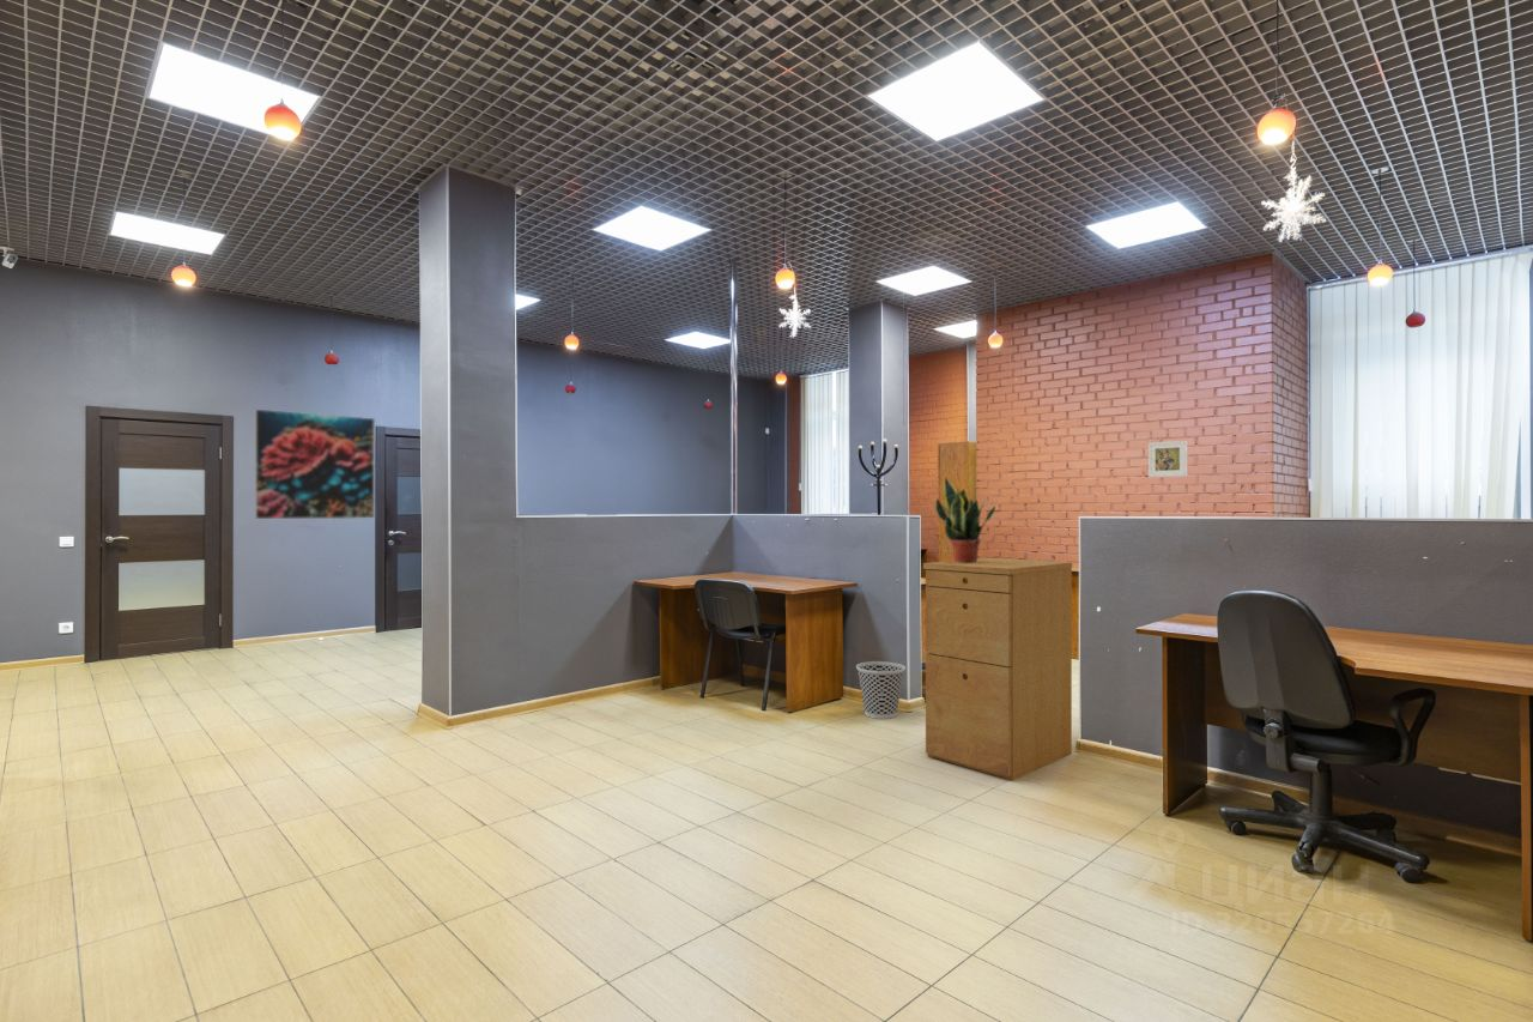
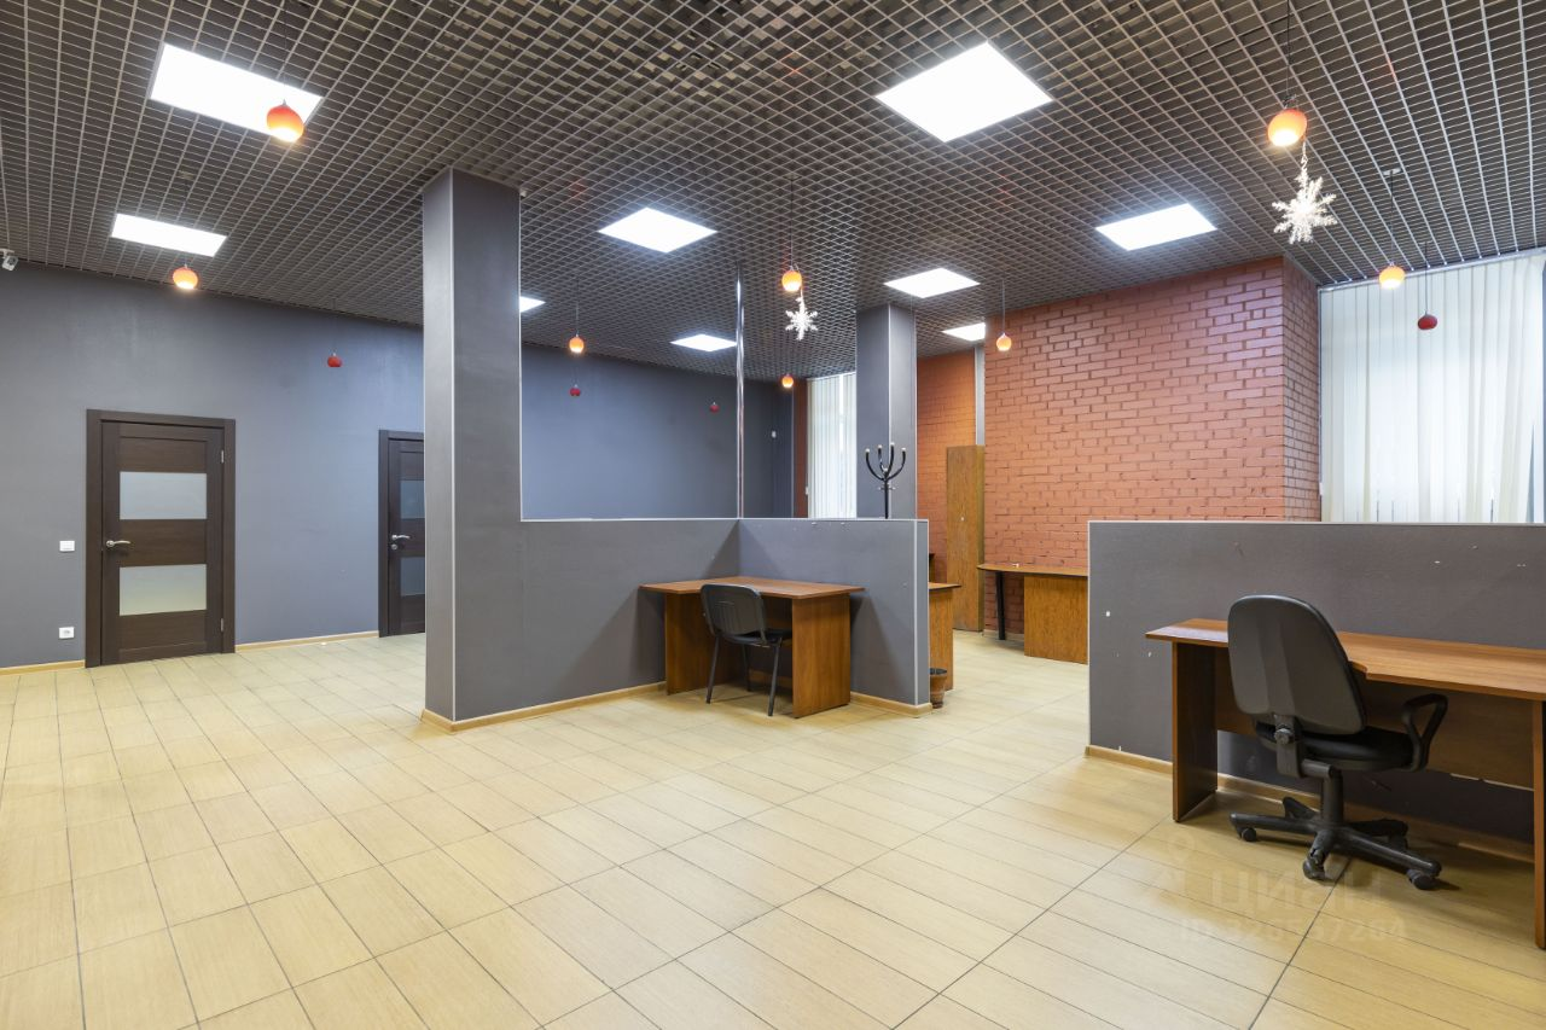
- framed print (317, 466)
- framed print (1167, 459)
- wastebasket (880, 690)
- potted plant (967, 519)
- filing cabinet (998, 658)
